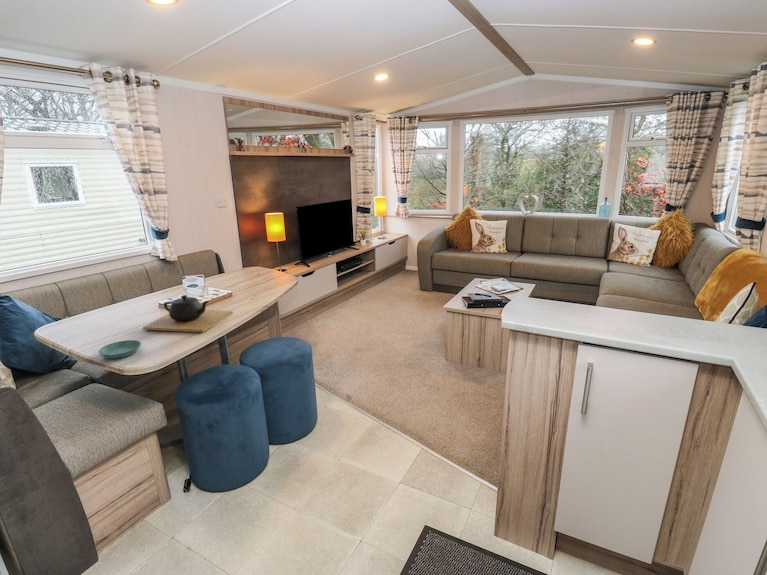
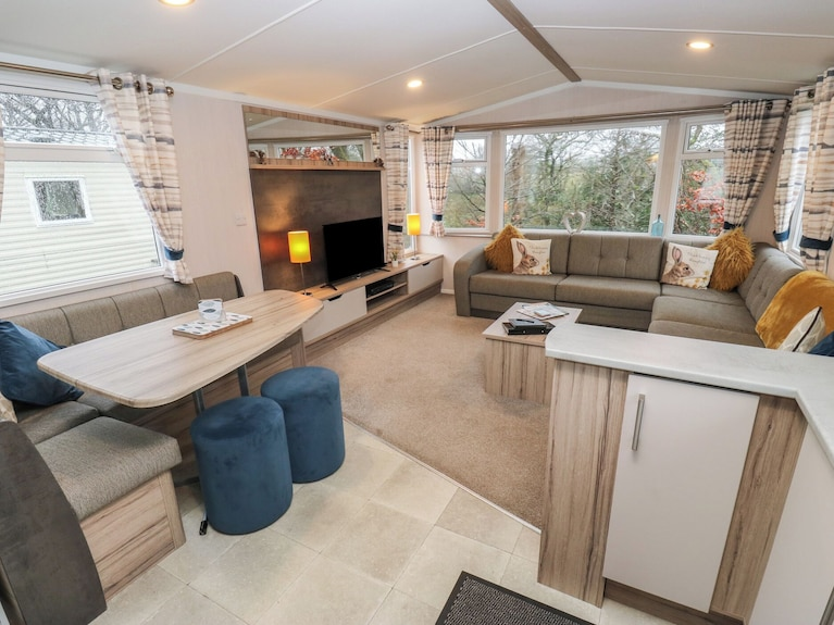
- teapot (188, 308)
- saucer (120, 350)
